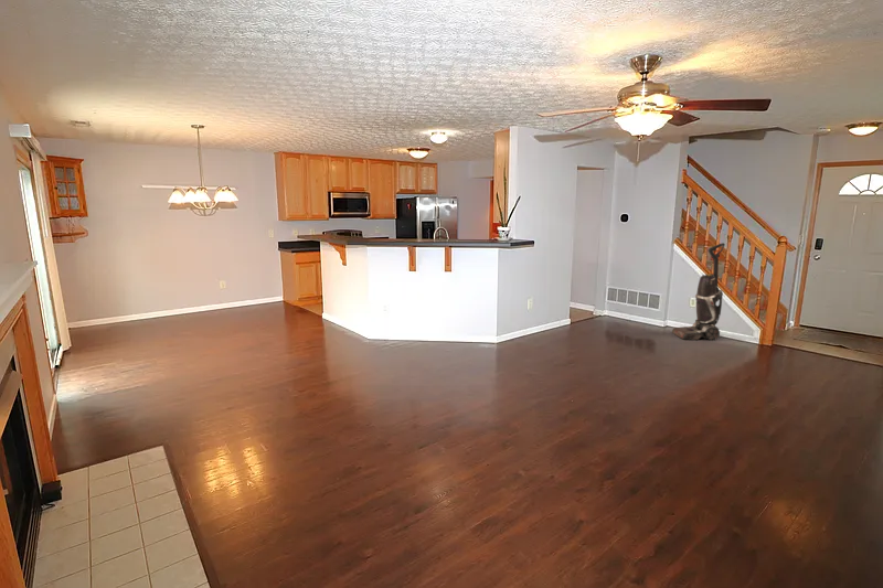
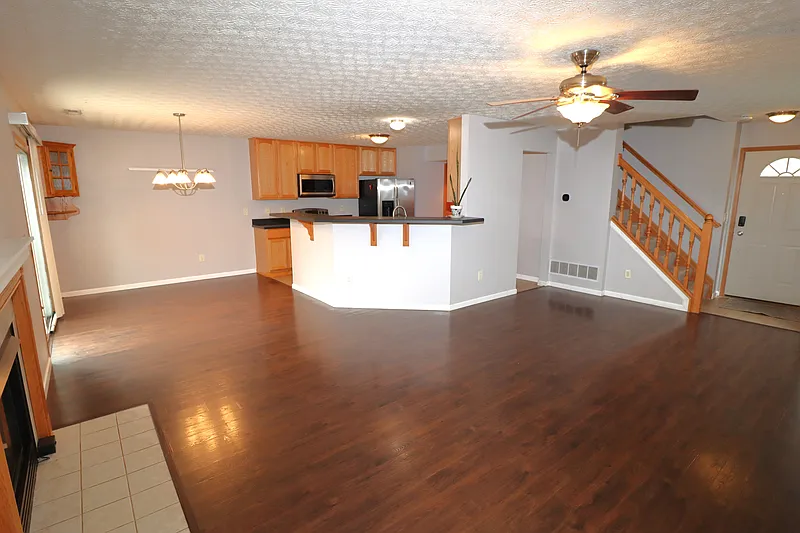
- vacuum cleaner (699, 290)
